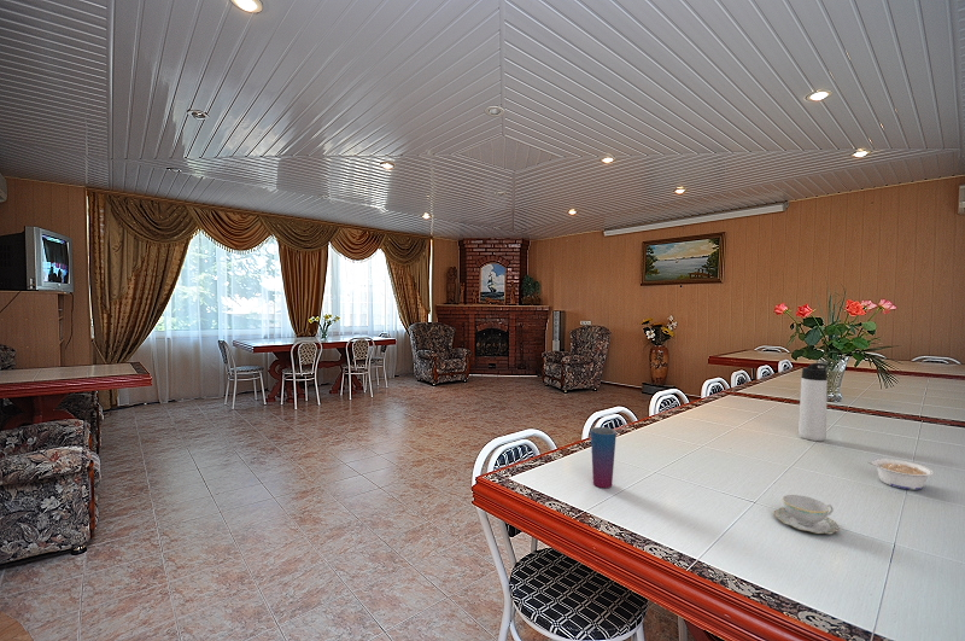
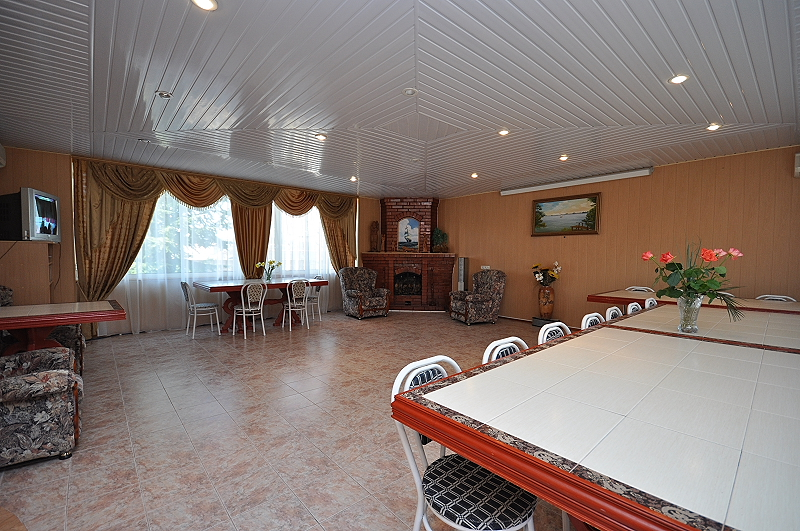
- legume (900, 473)
- chinaware (805, 513)
- thermos bottle (814, 401)
- cup (602, 458)
